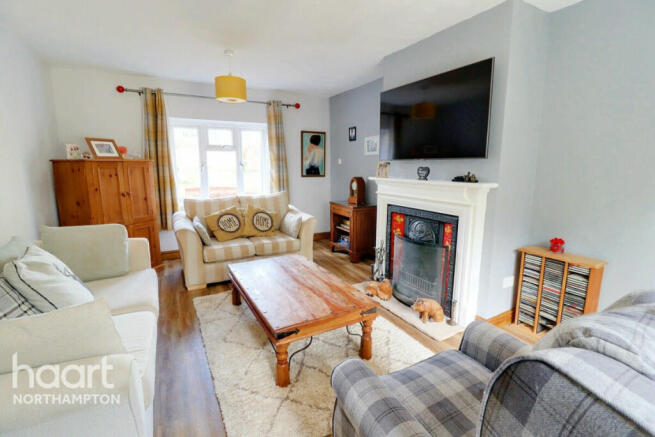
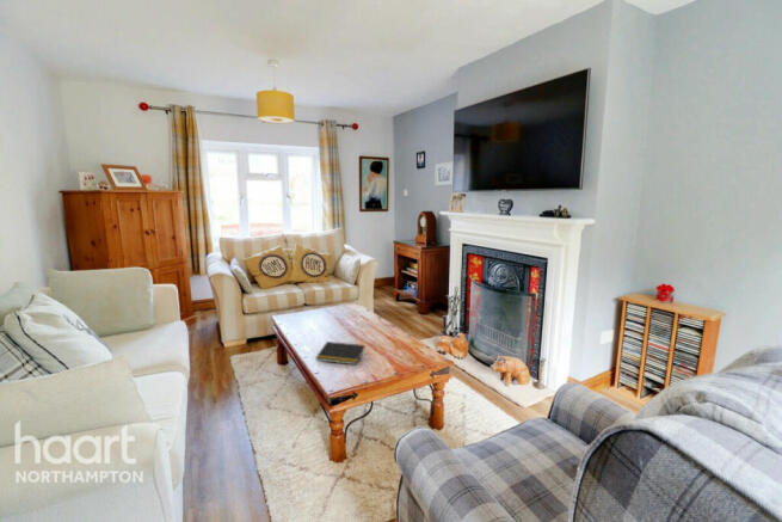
+ notepad (340, 352)
